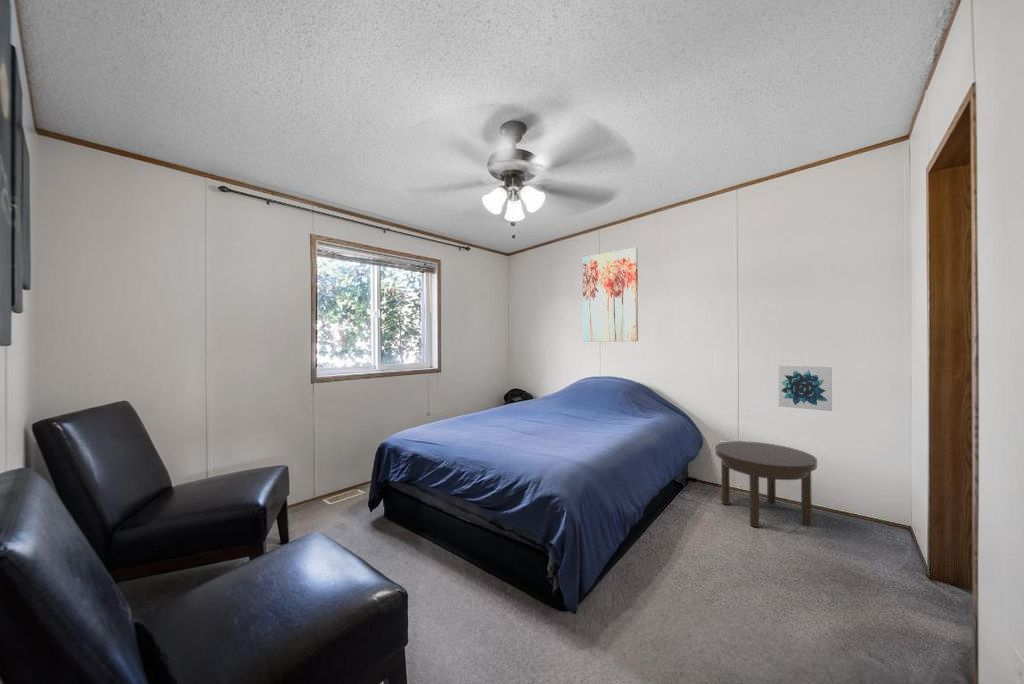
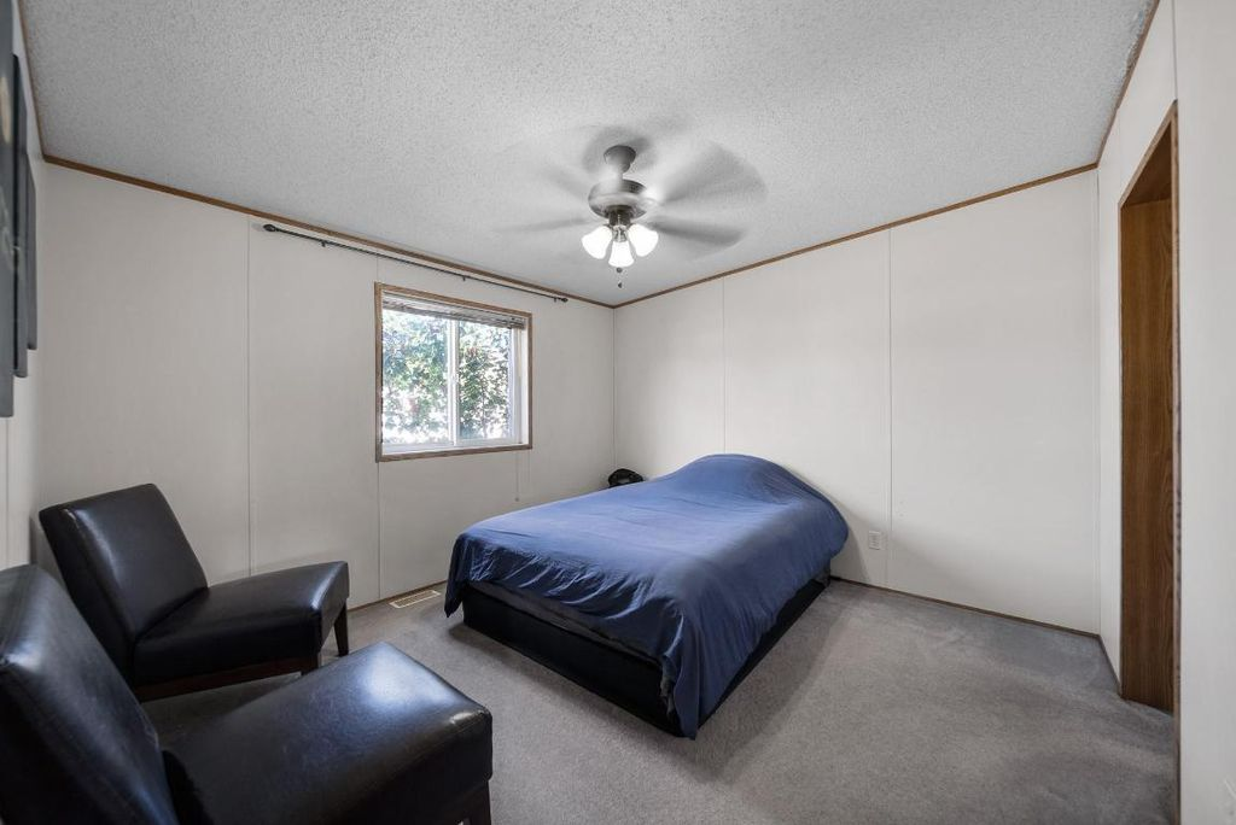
- wall art (608, 297)
- side table (767, 482)
- wall art (804, 387)
